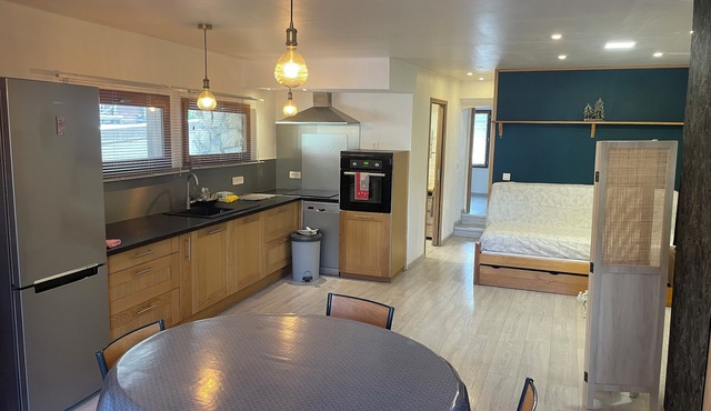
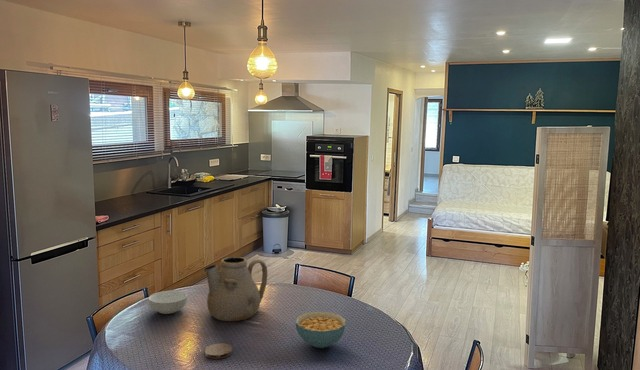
+ cereal bowl (168, 303)
+ cereal bowl (320, 332)
+ teapot (235, 285)
+ coaster (218, 350)
